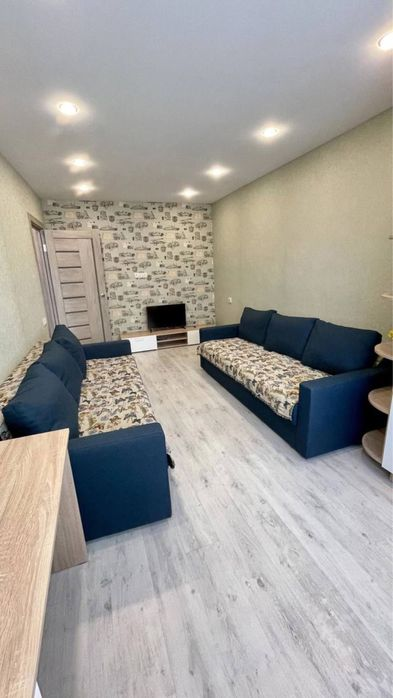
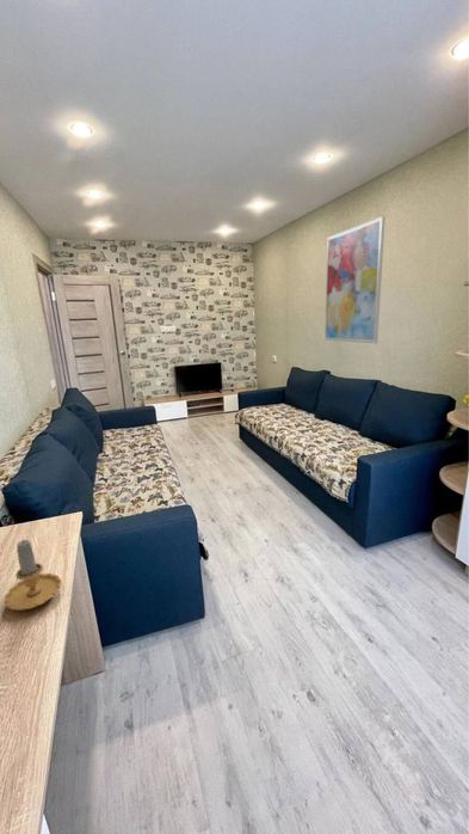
+ candle (29, 565)
+ wall art (350, 287)
